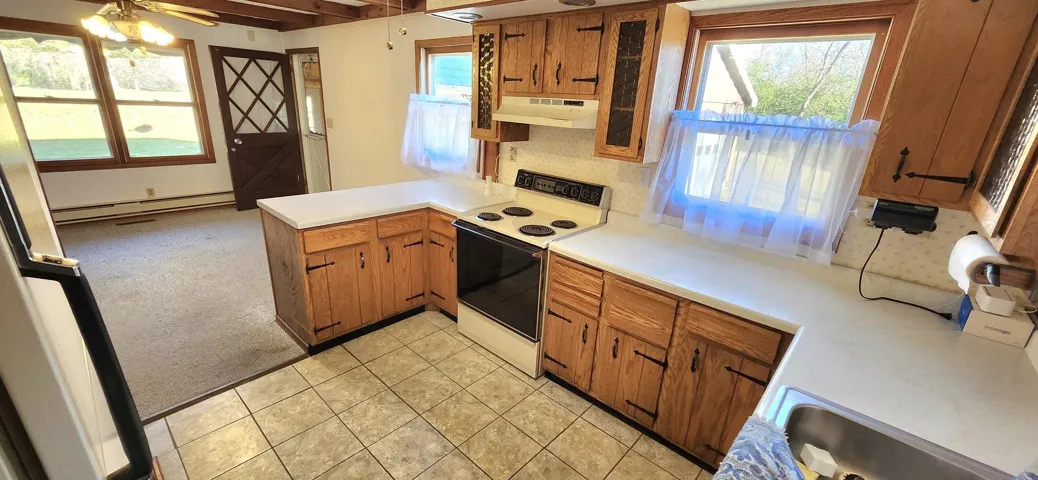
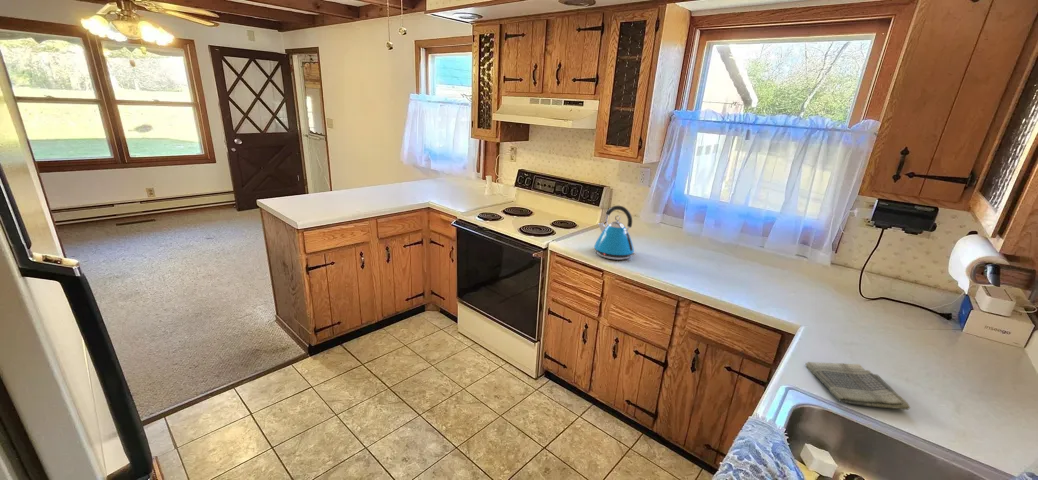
+ dish towel (855, 382)
+ kettle (617, 230)
